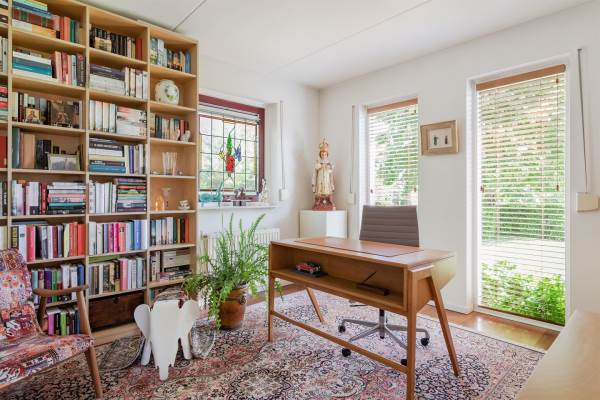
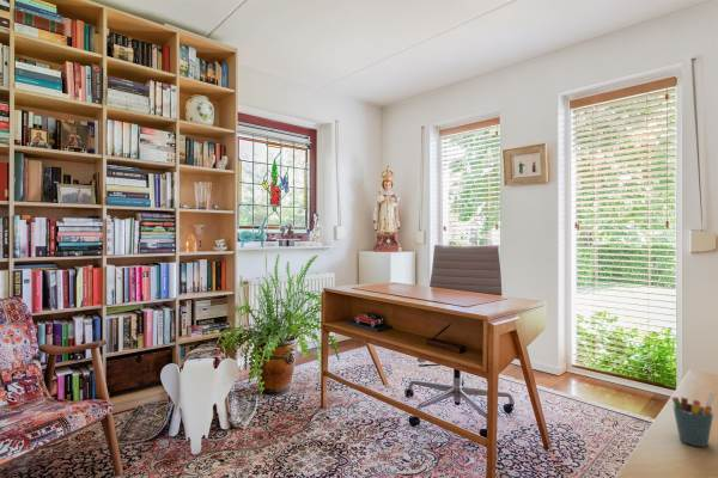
+ pen holder (693, 416)
